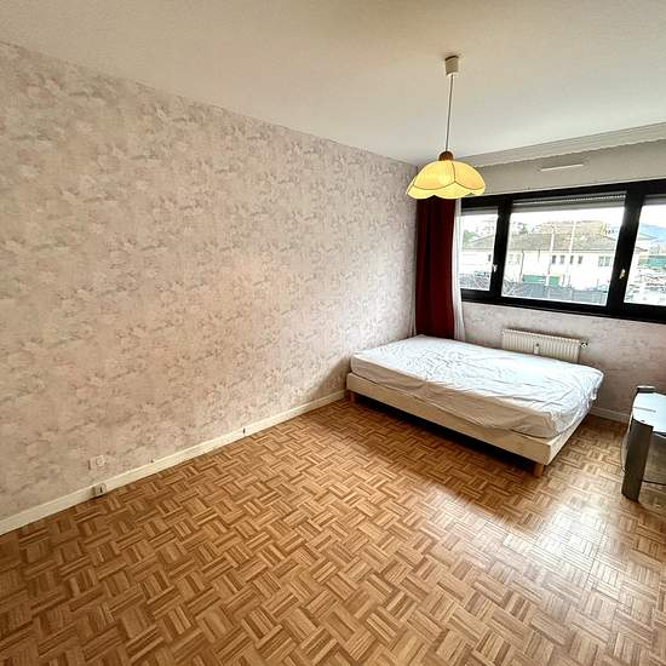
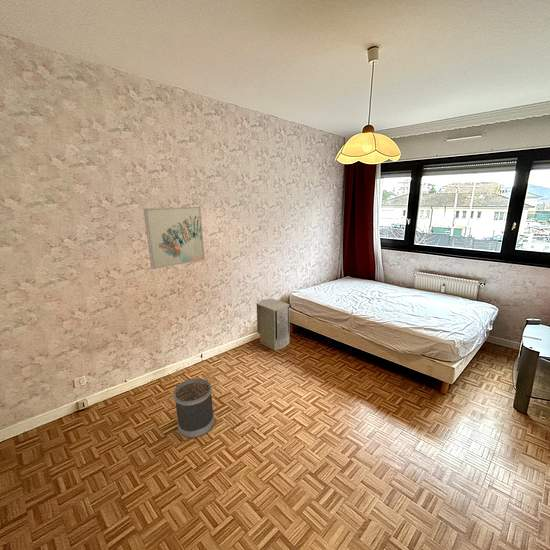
+ wastebasket (194, 407)
+ wall art (176, 236)
+ air purifier (273, 323)
